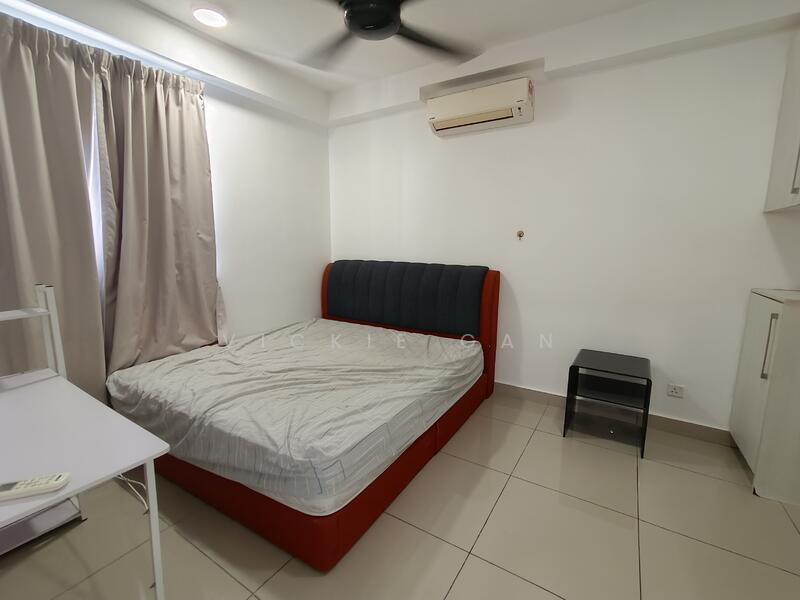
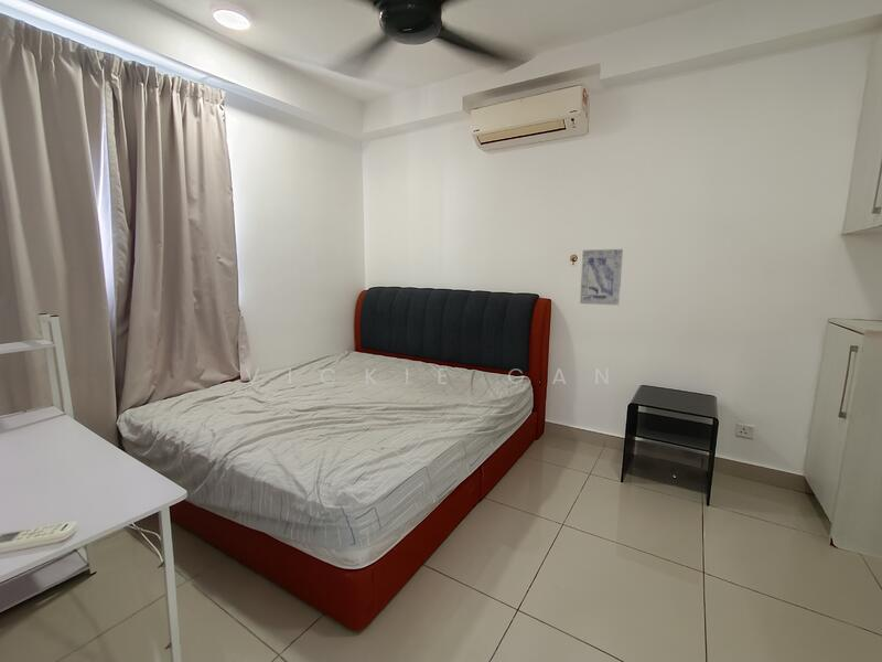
+ wall art (600, 277)
